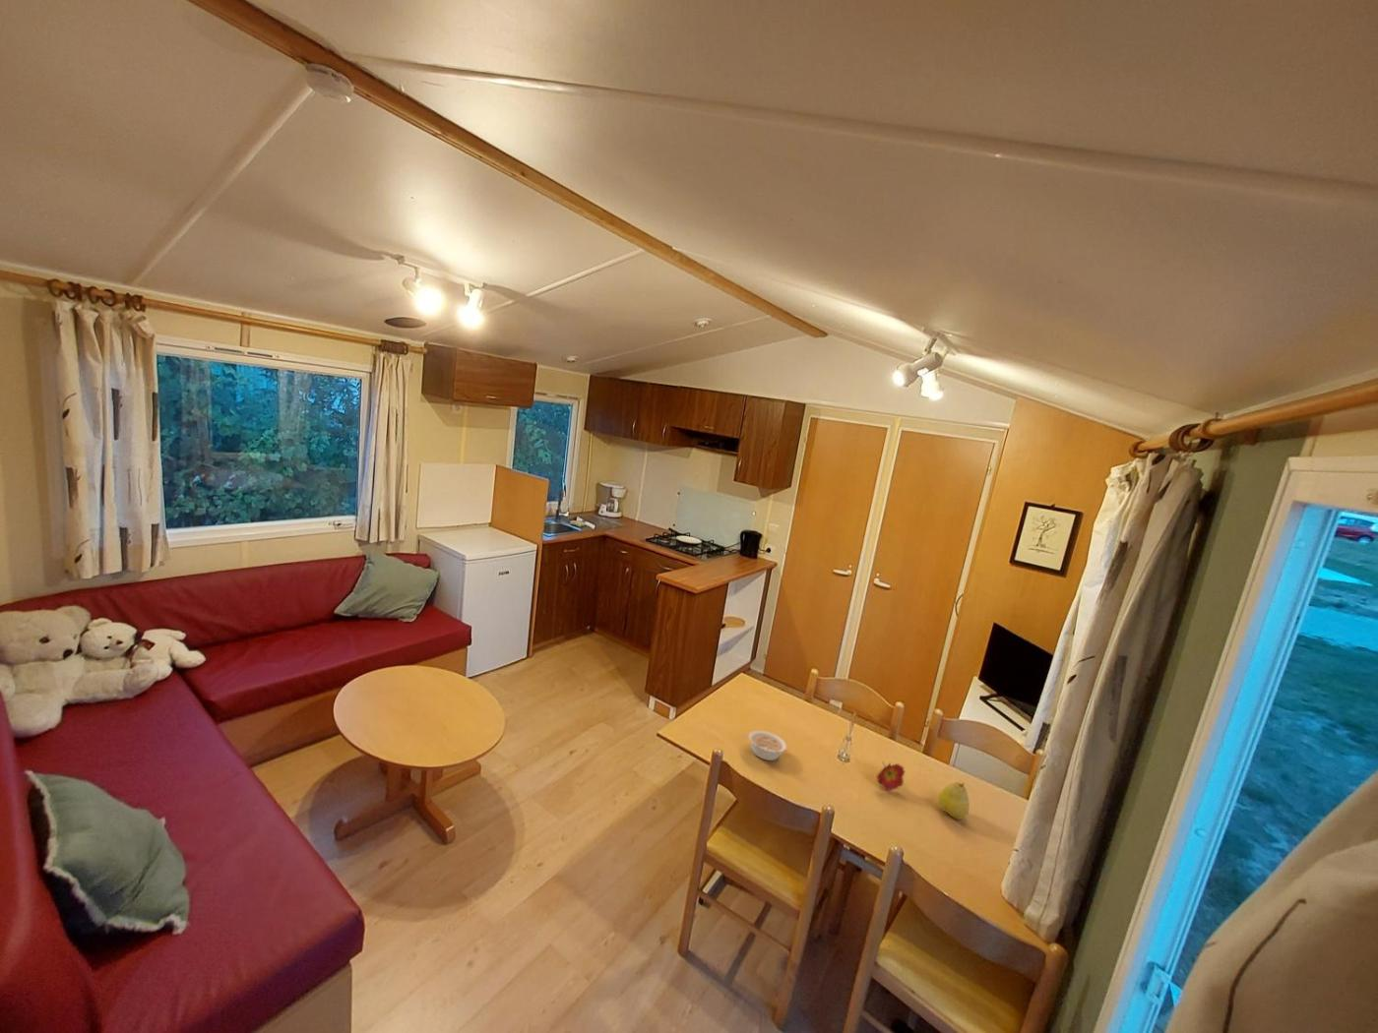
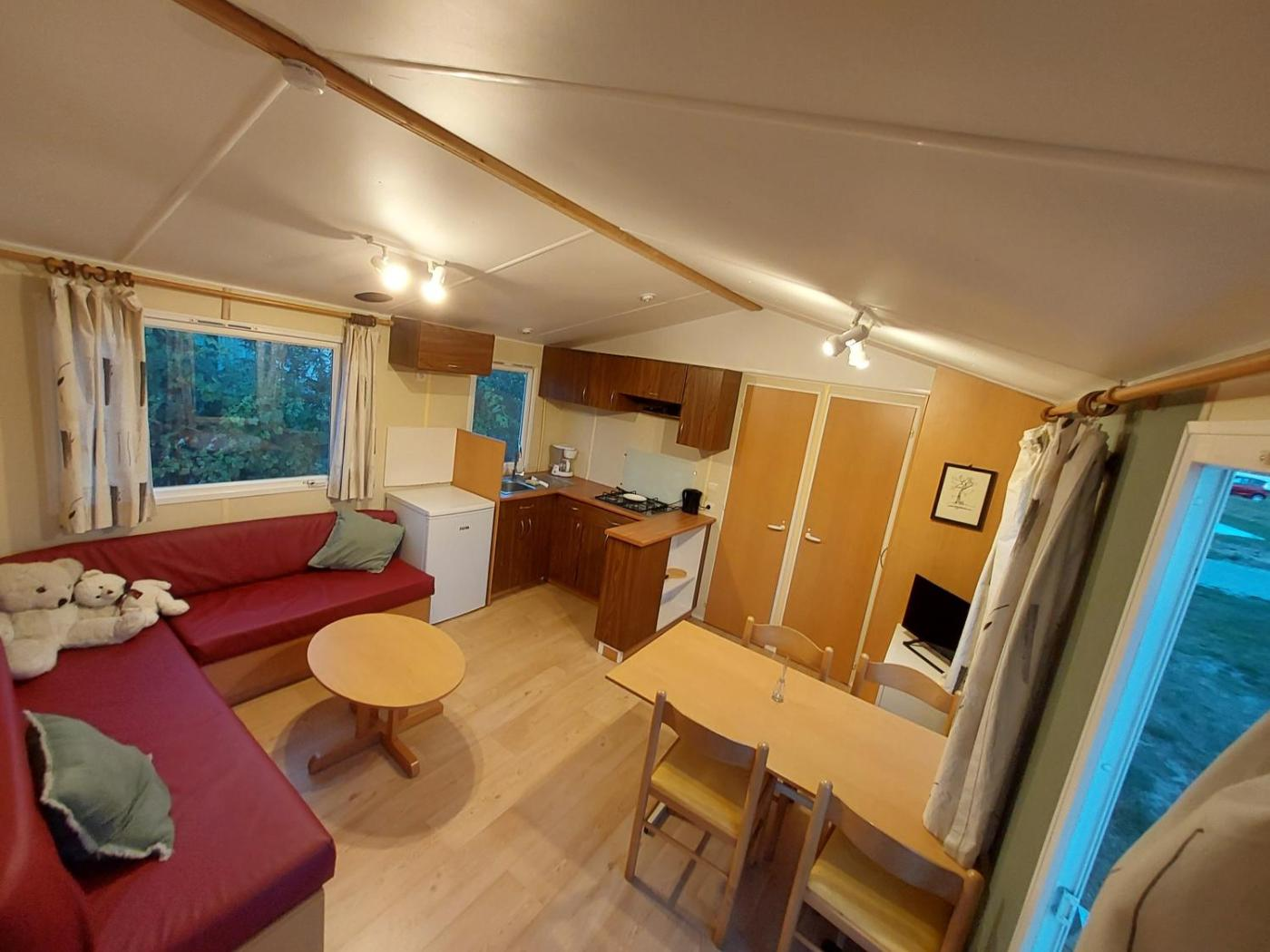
- legume (768, 745)
- fruit (955, 796)
- flower (886, 769)
